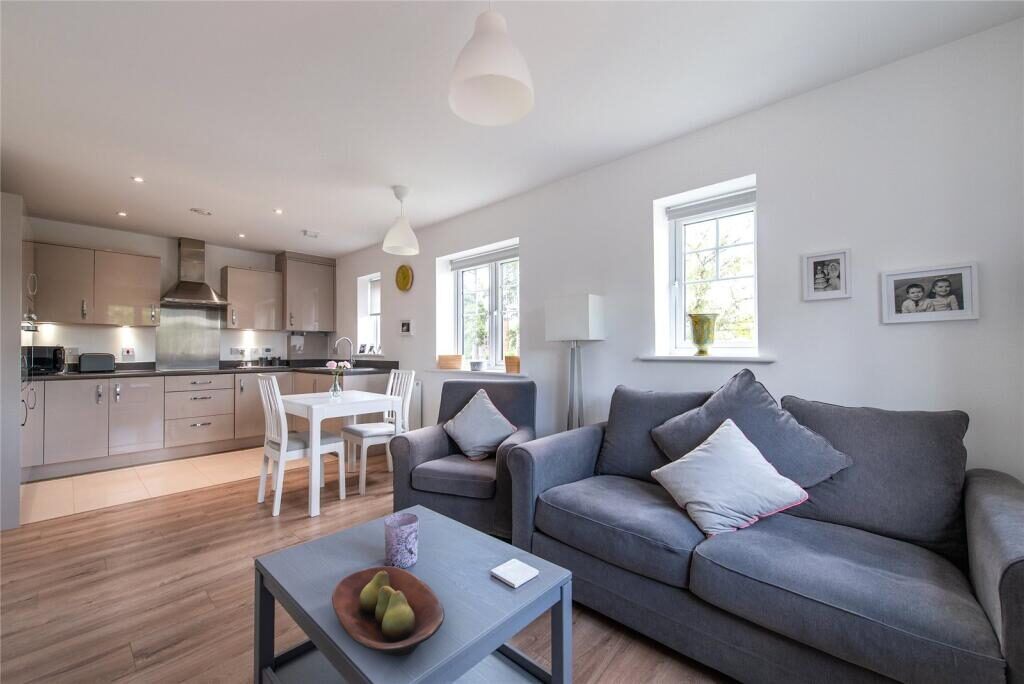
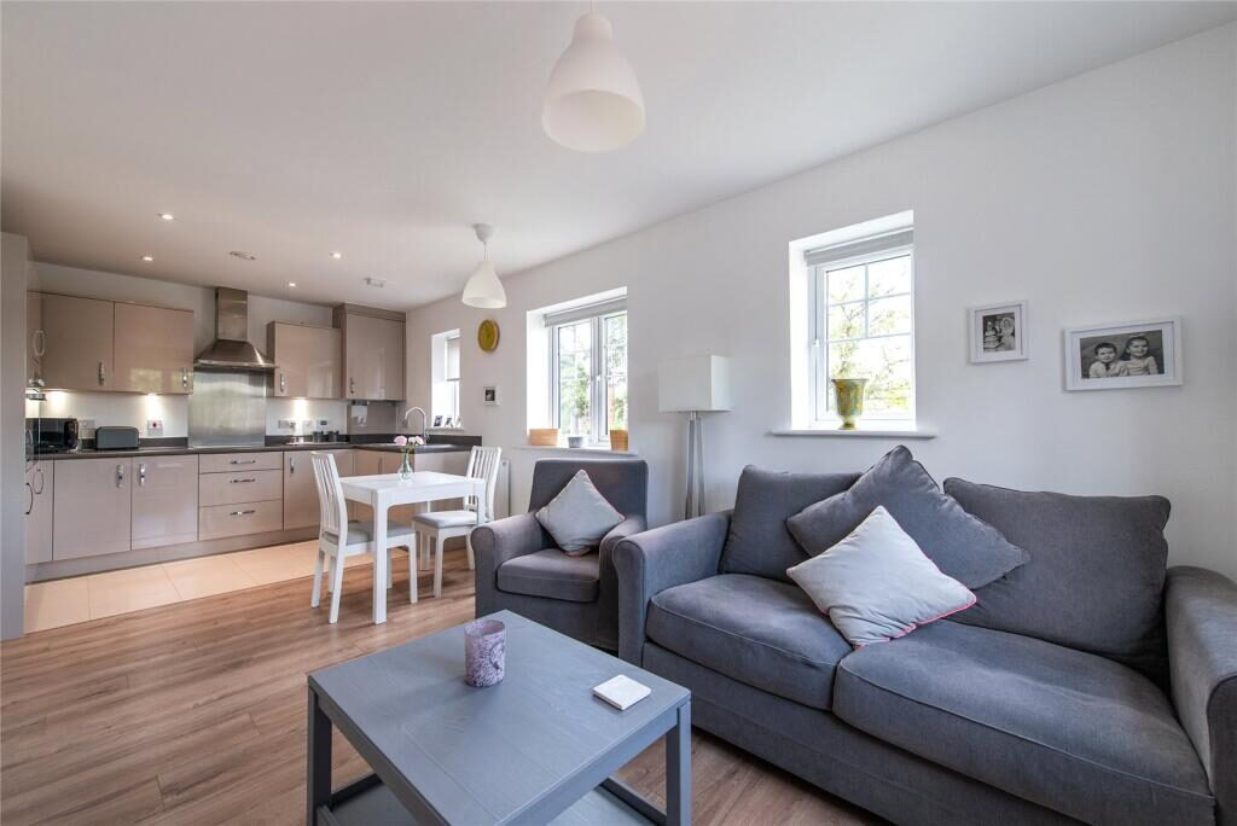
- fruit bowl (386, 603)
